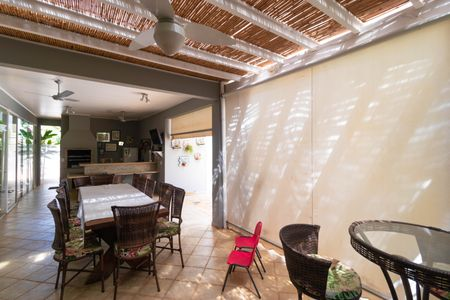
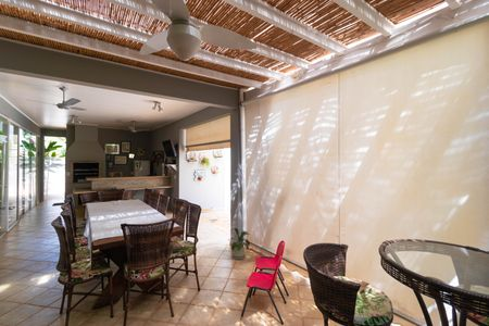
+ house plant (241, 240)
